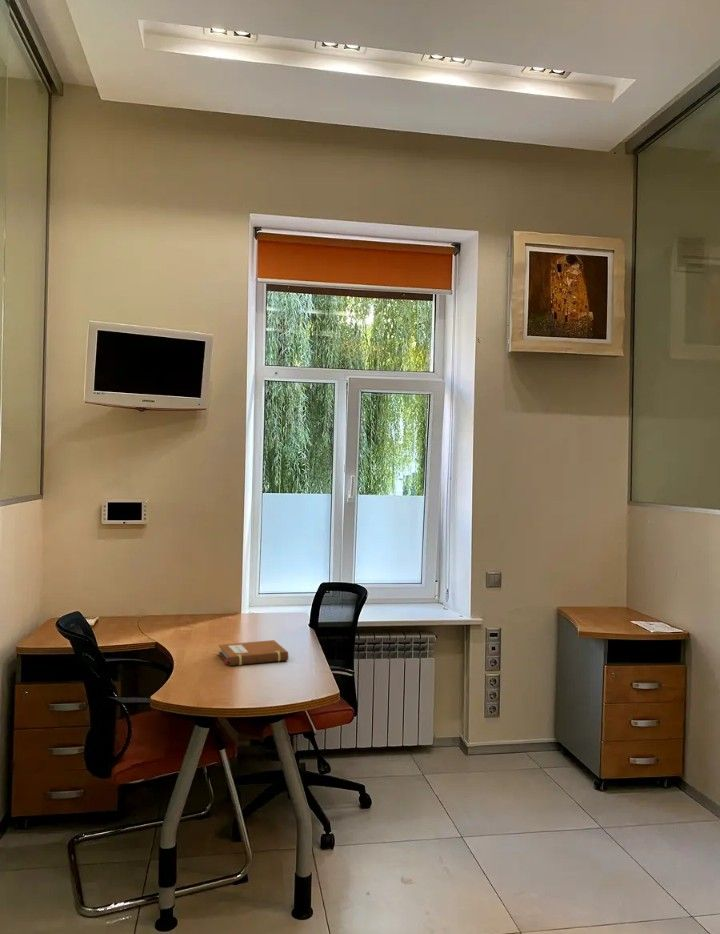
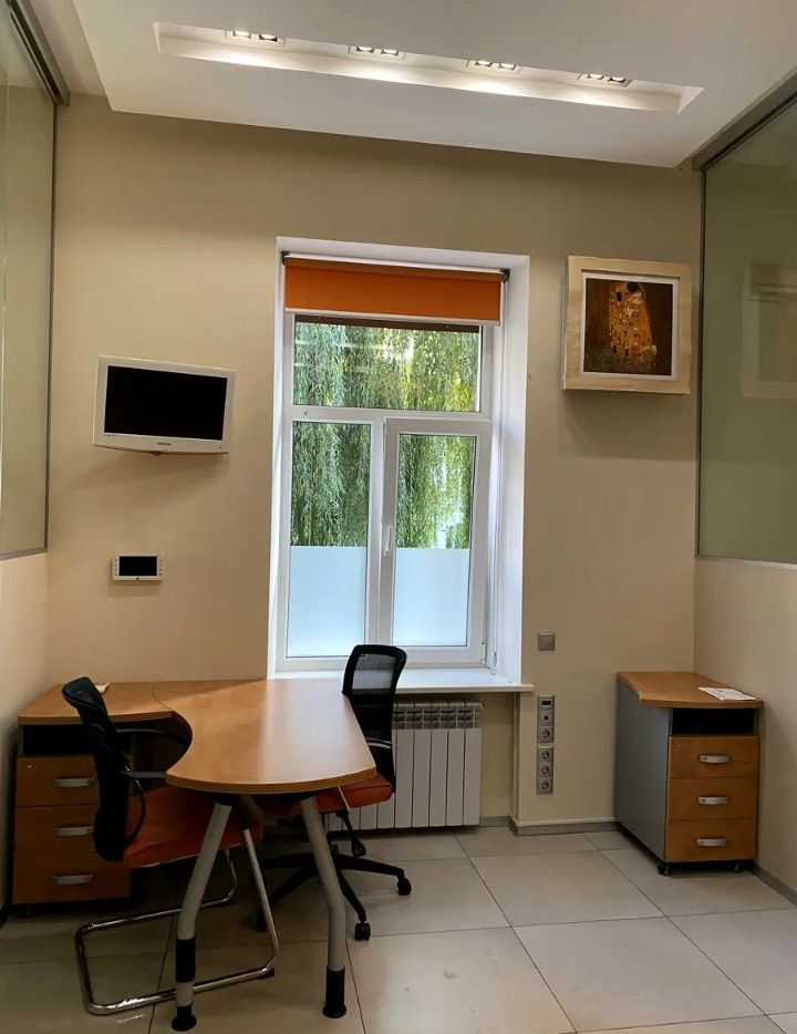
- notebook (251, 652)
